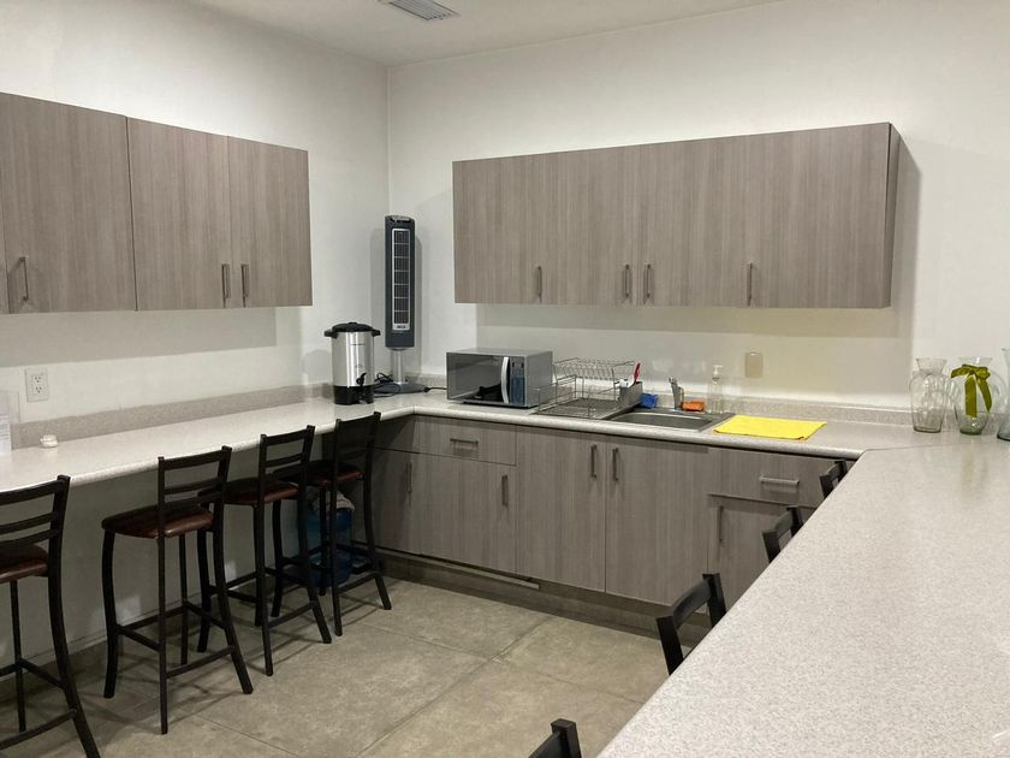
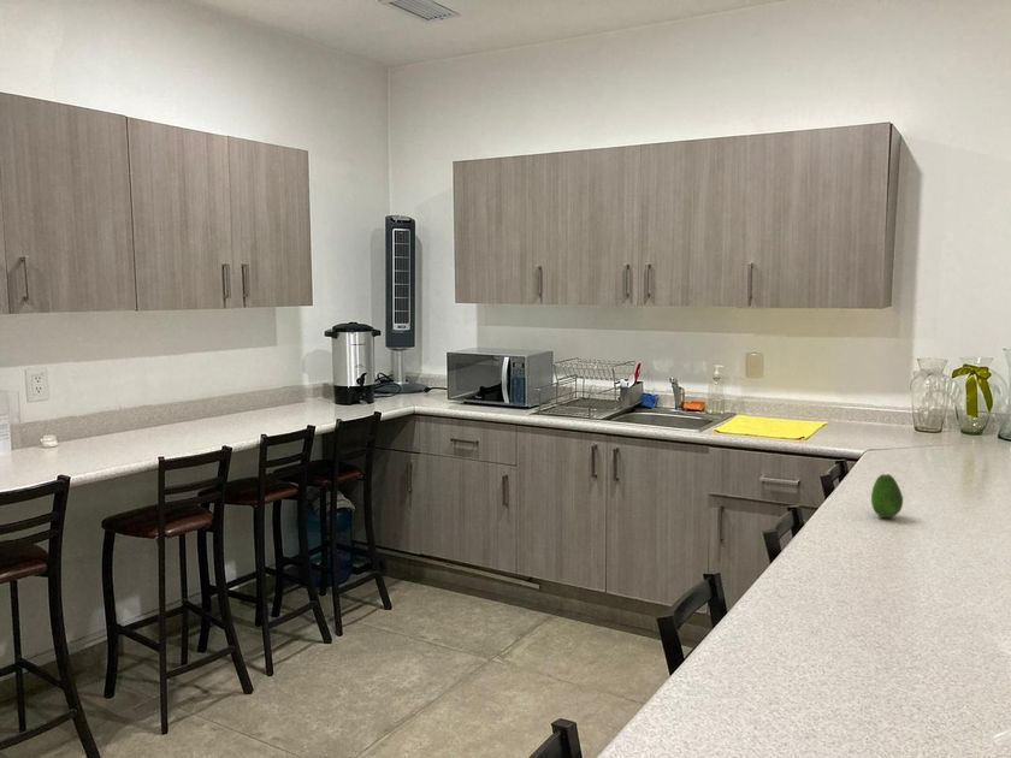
+ fruit (887, 496)
